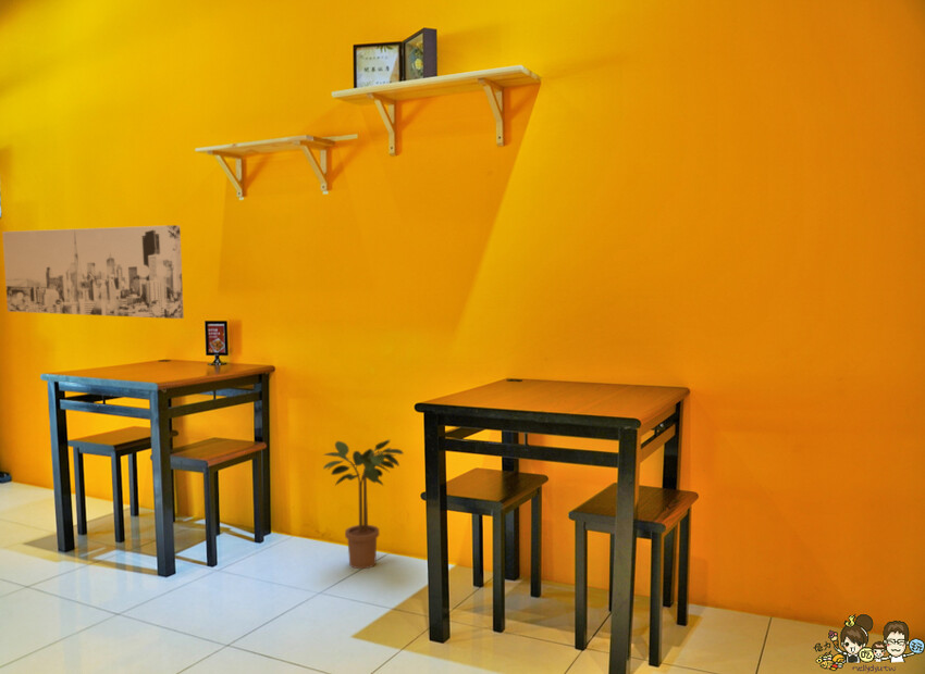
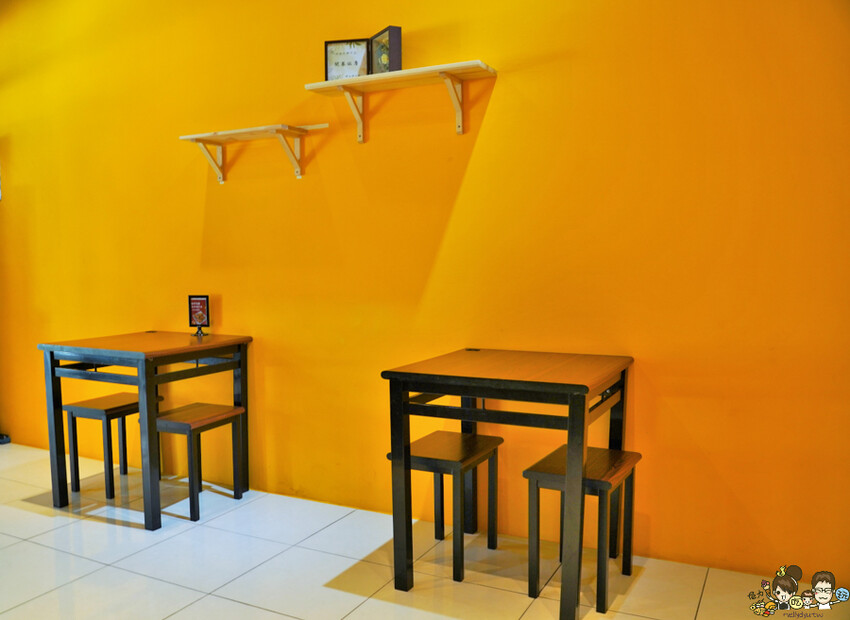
- wall art (86, 272)
- potted plant (366, 498)
